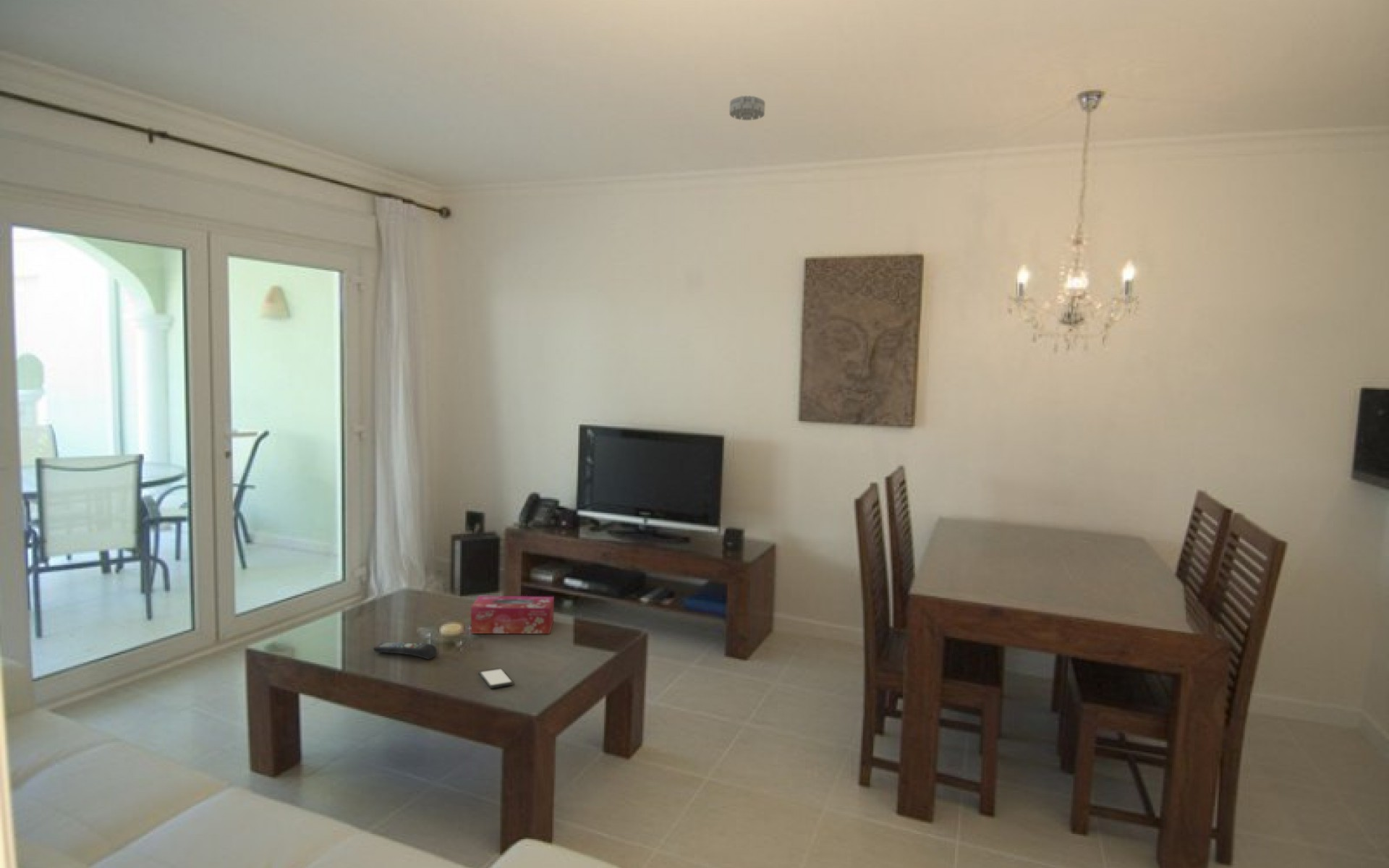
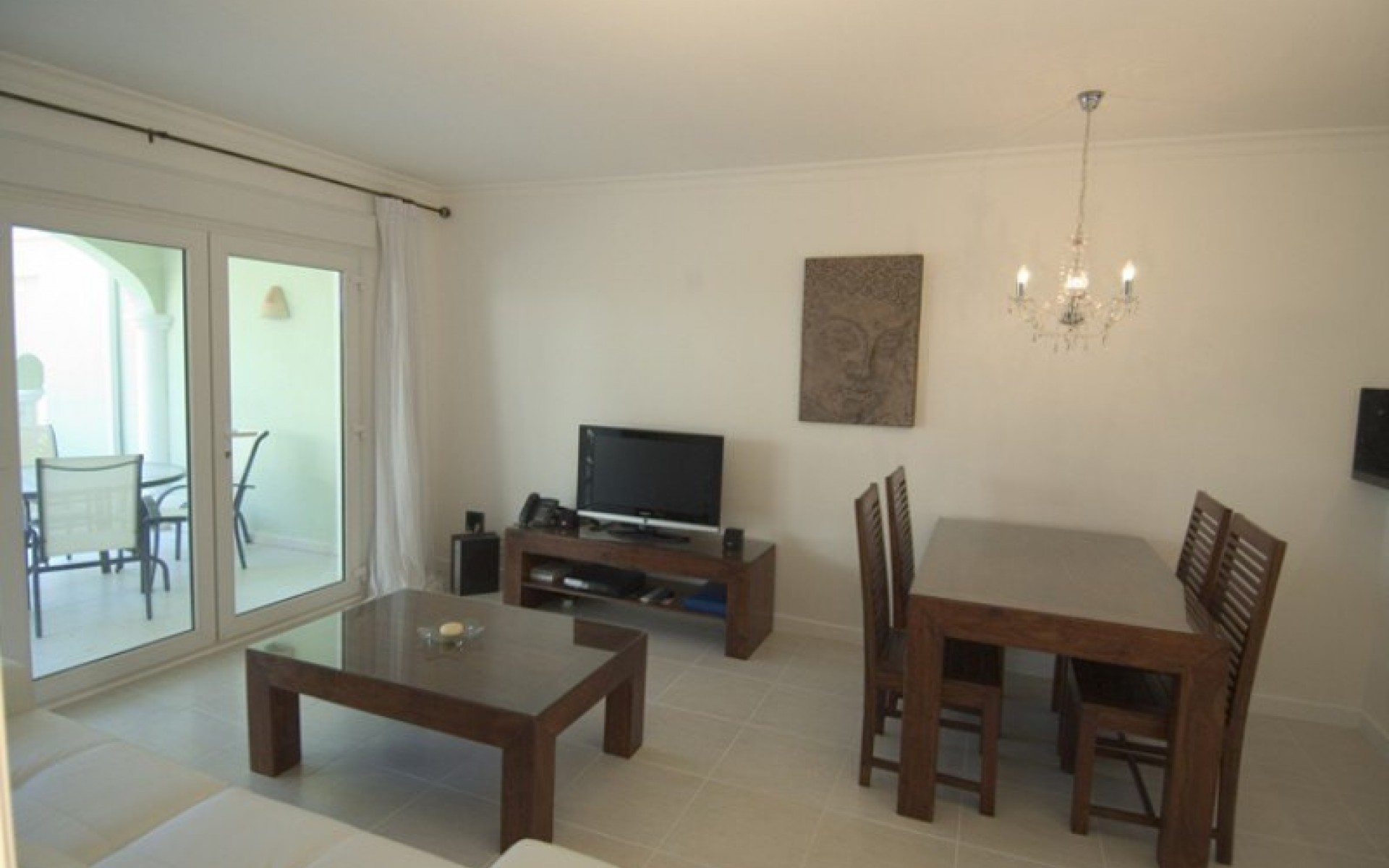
- smoke detector (747, 107)
- smartphone (496, 678)
- tissue box (513, 614)
- remote control (405, 649)
